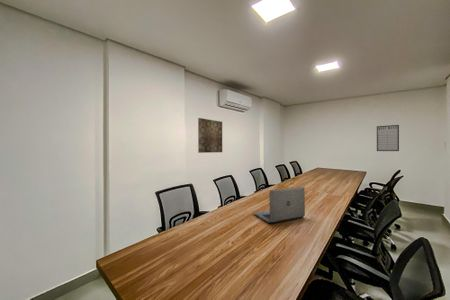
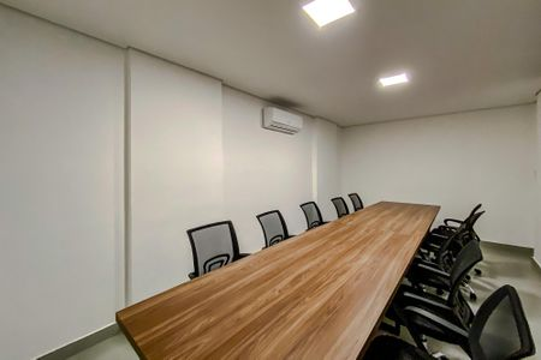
- wall art (211, 136)
- writing board (387, 138)
- laptop (278, 201)
